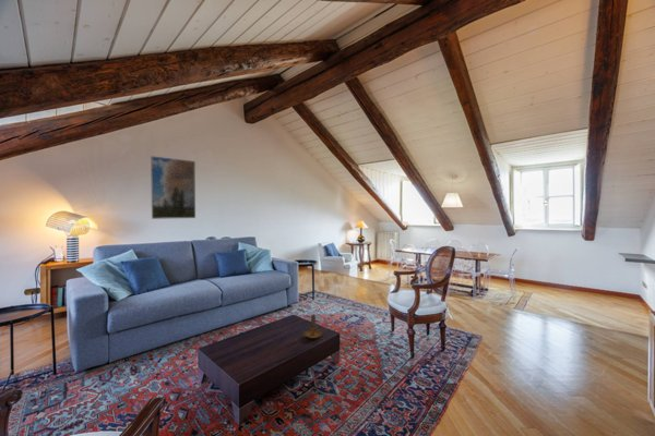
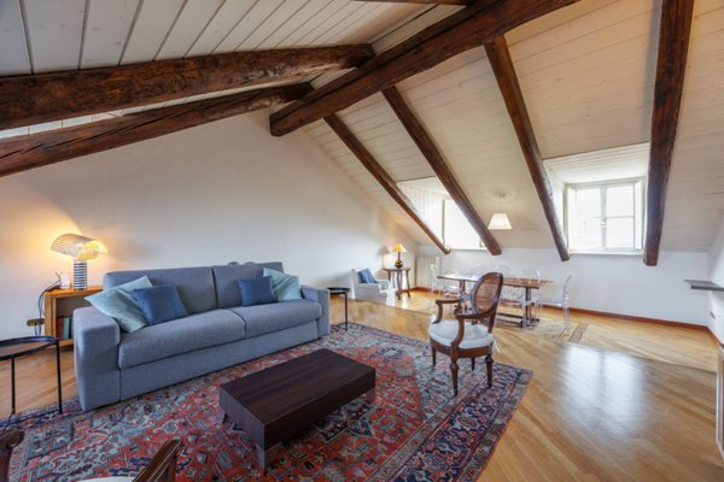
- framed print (174, 189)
- candle (311, 325)
